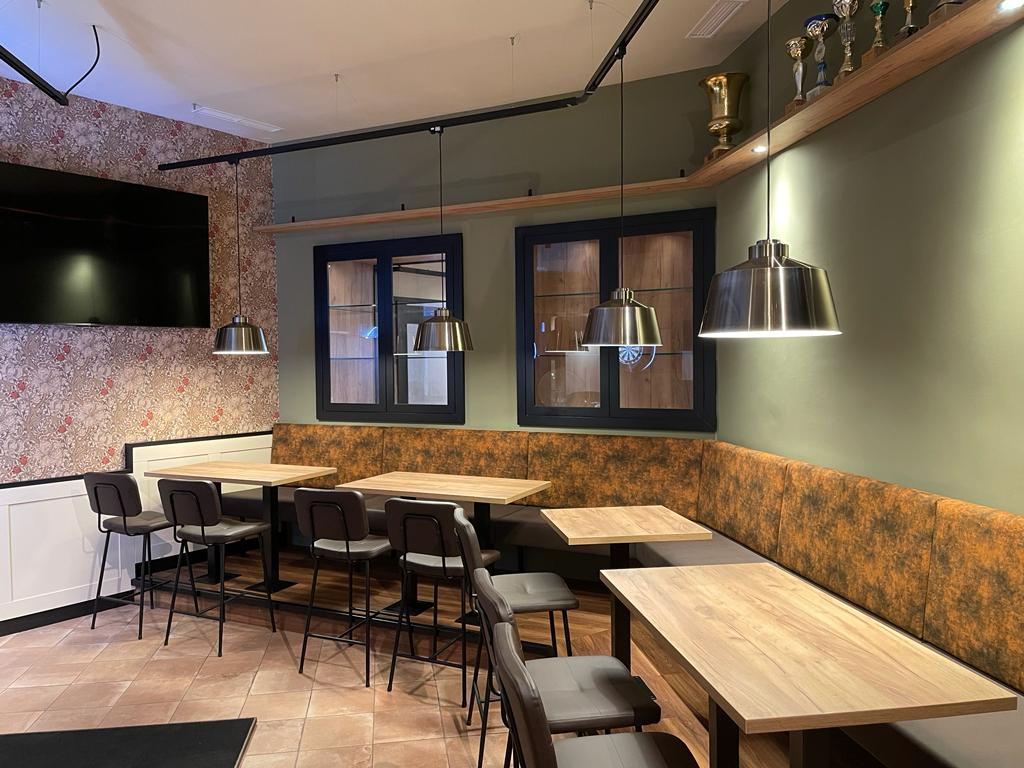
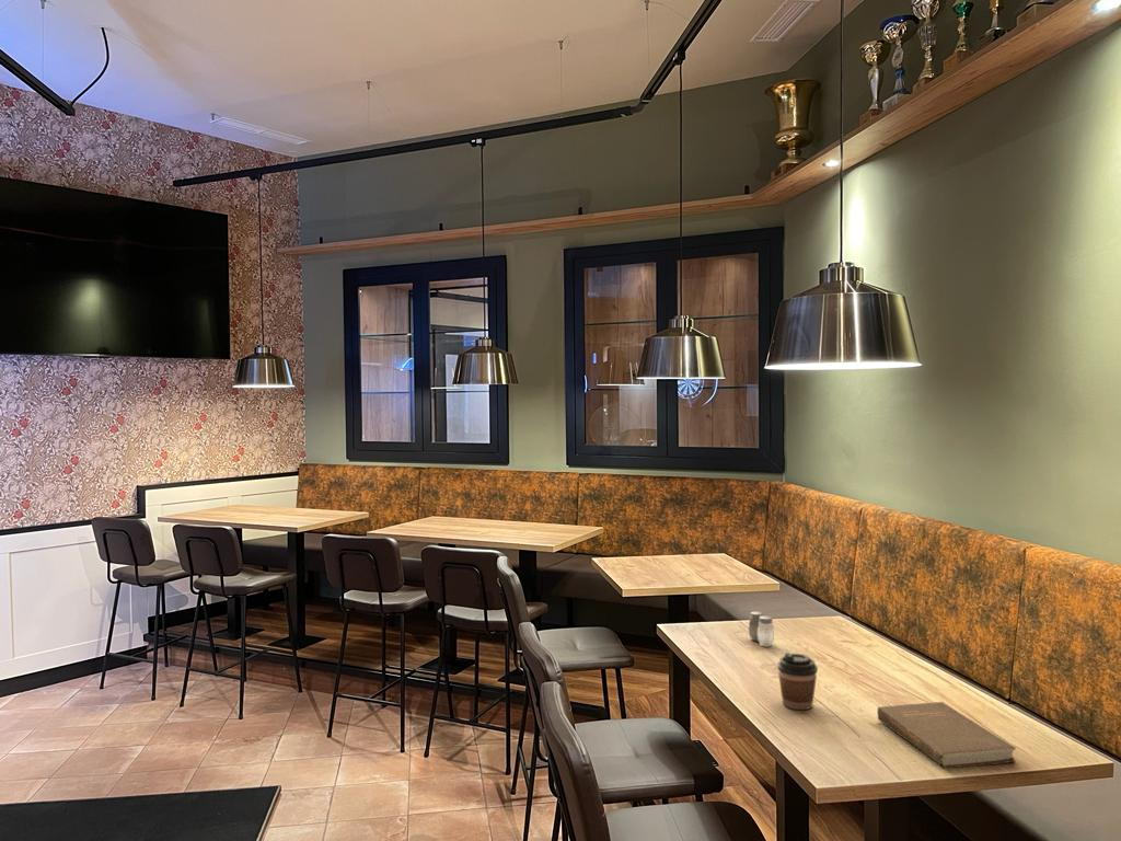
+ book (941, 733)
+ coffee cup (797, 679)
+ salt and pepper shaker (761, 627)
